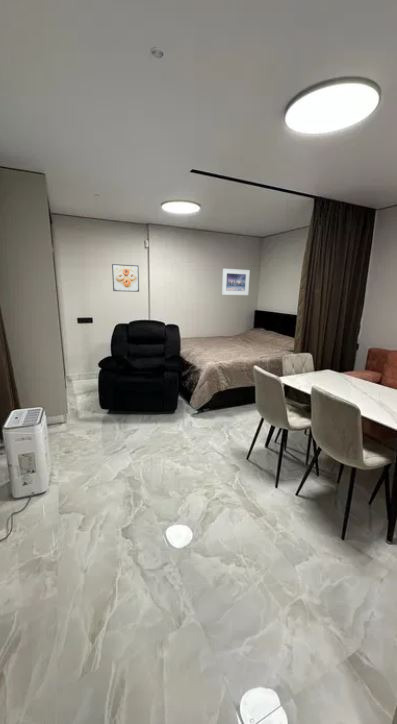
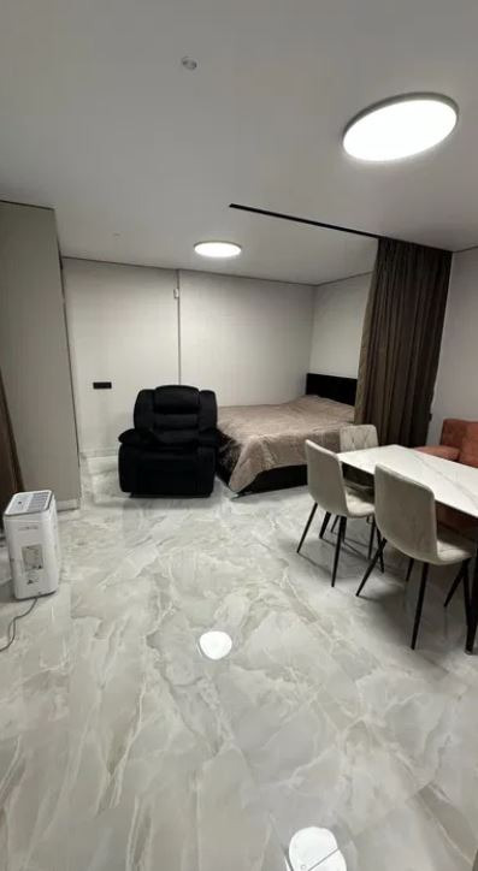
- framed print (125, 278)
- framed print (235, 282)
